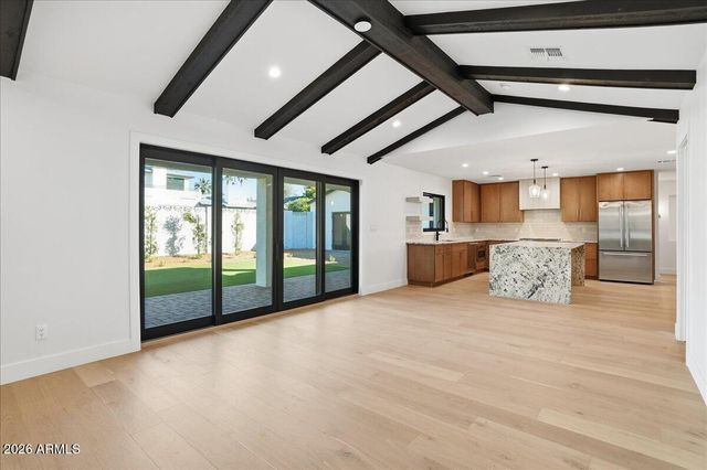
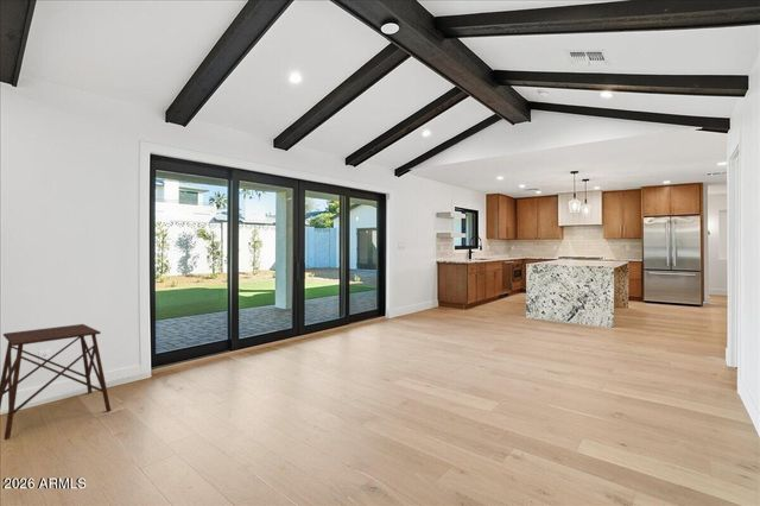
+ side table (55, 372)
